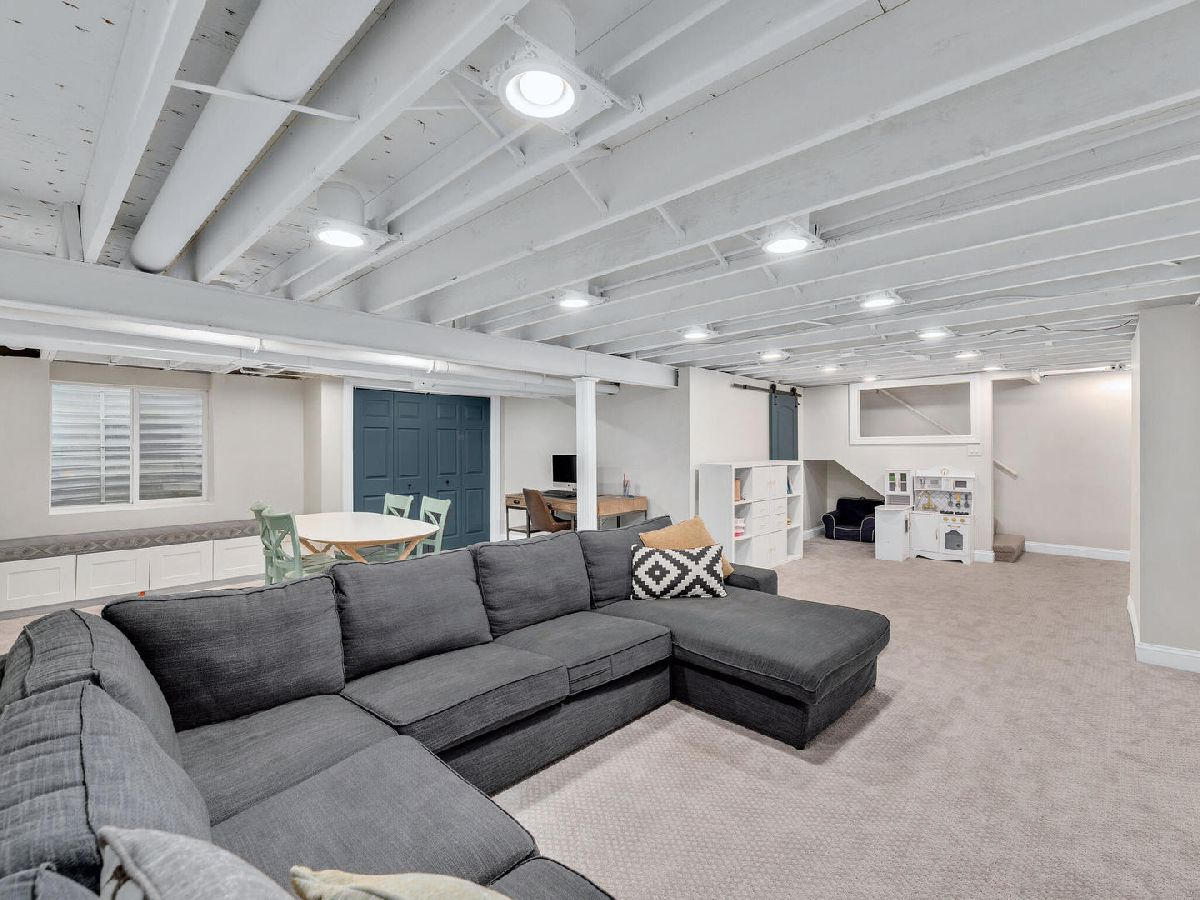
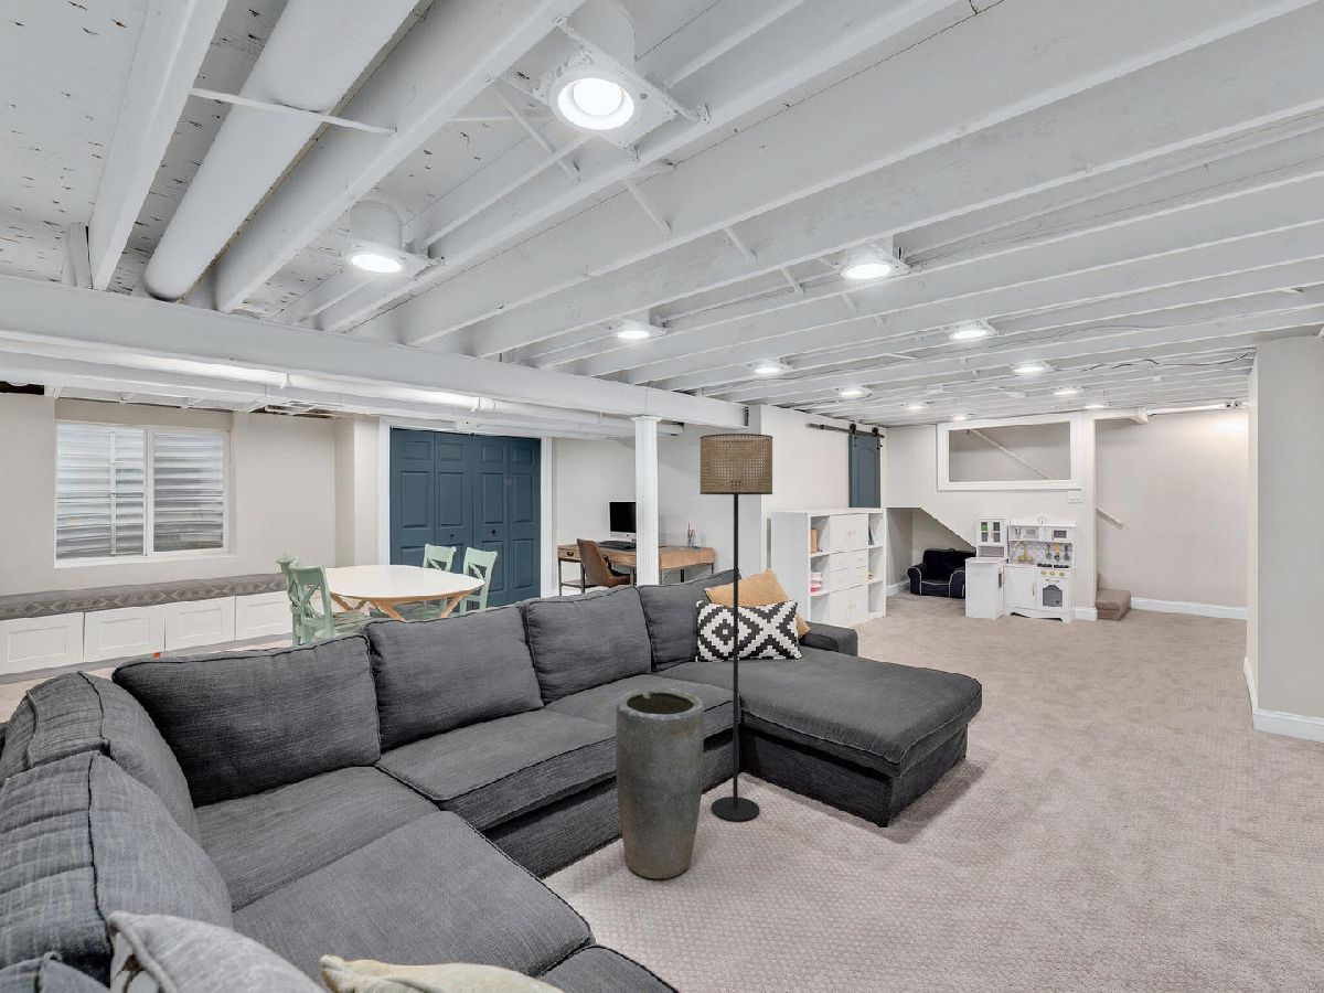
+ vase (659, 780)
+ floor lamp (735, 622)
